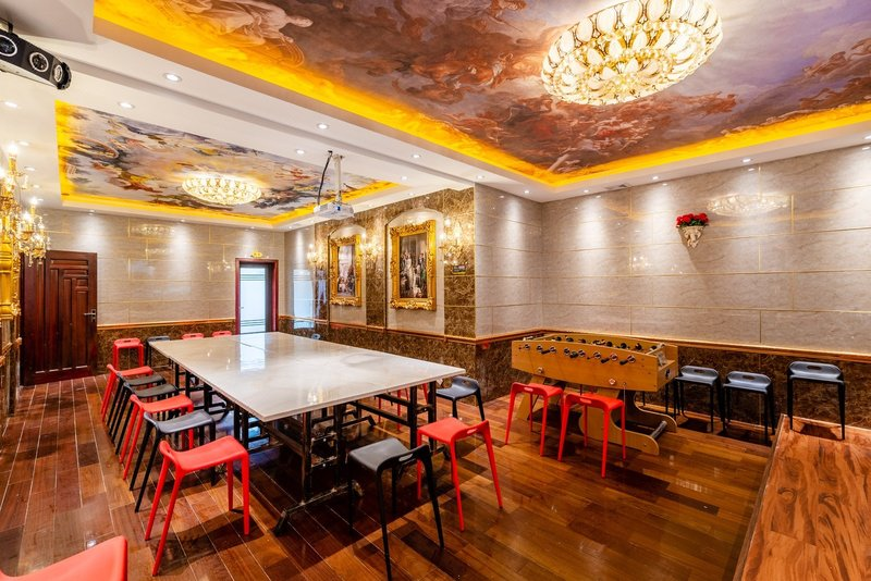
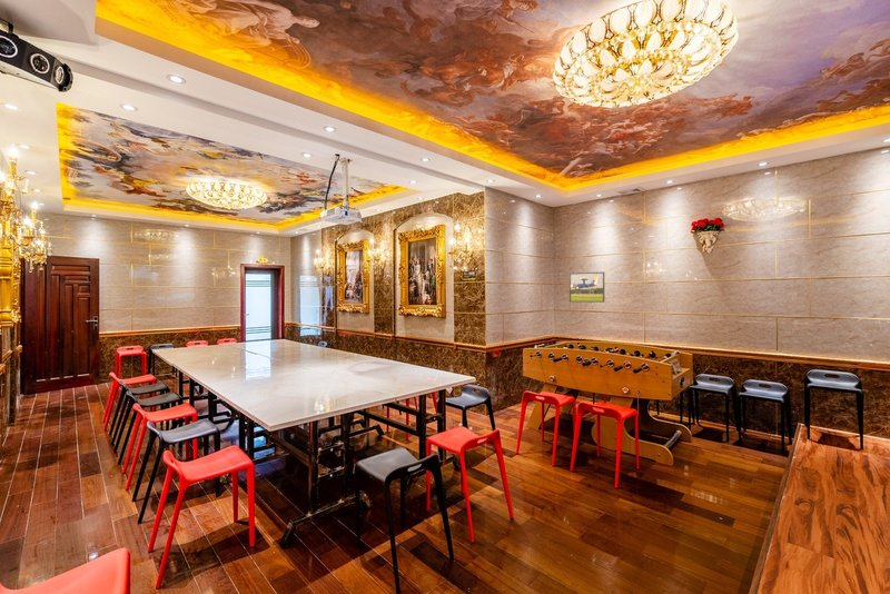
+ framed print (586, 287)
